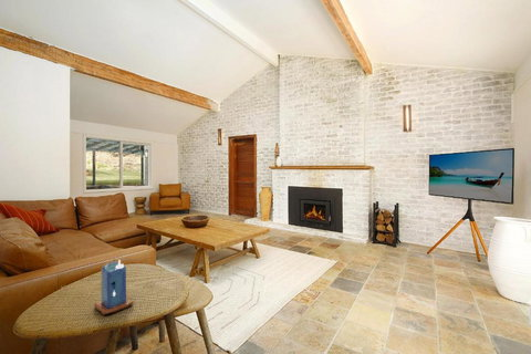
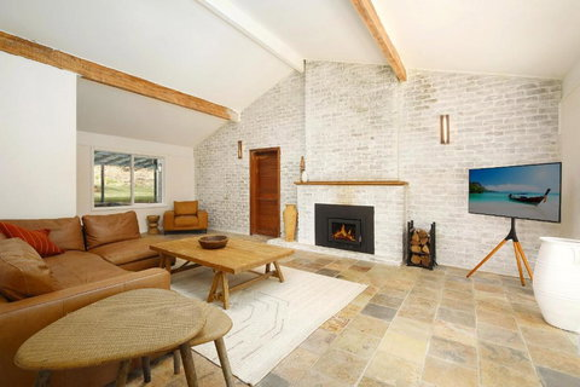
- candle (114, 282)
